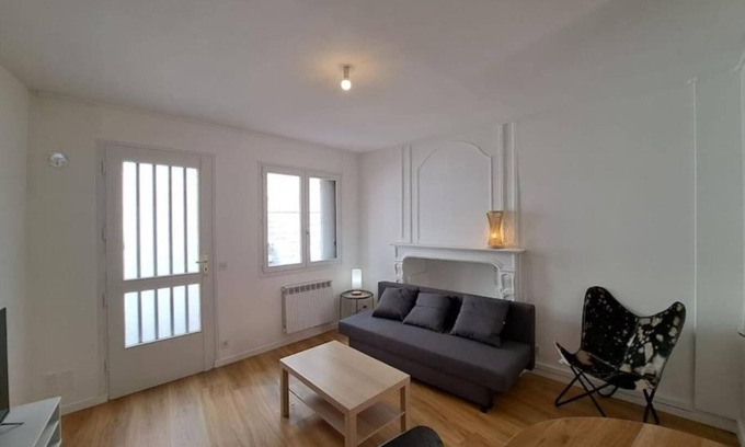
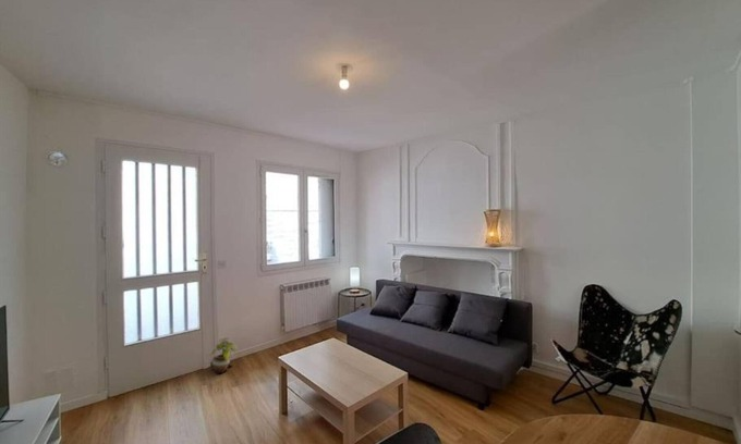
+ potted plant (223, 354)
